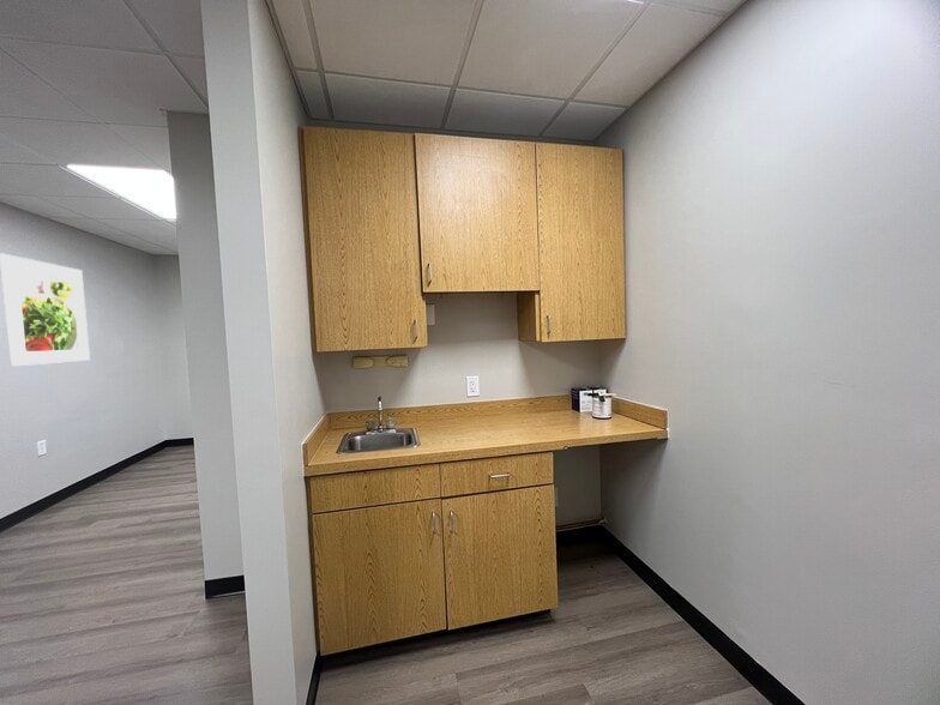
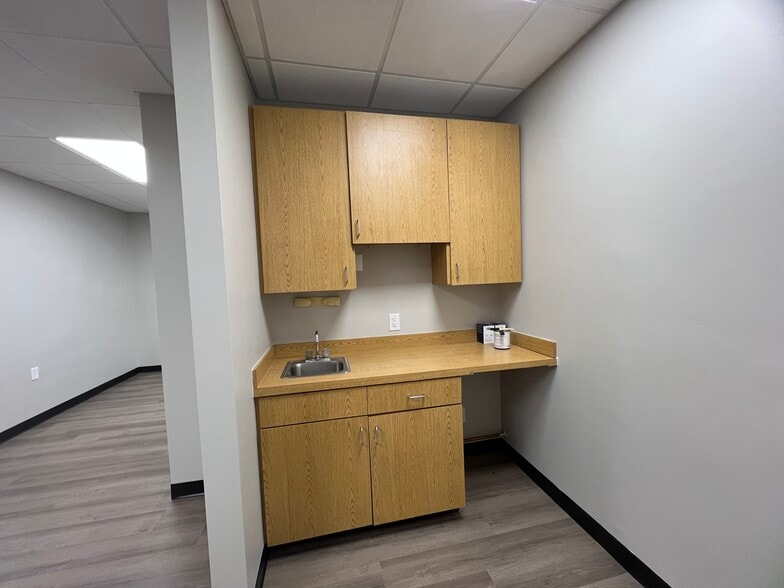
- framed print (49, 313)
